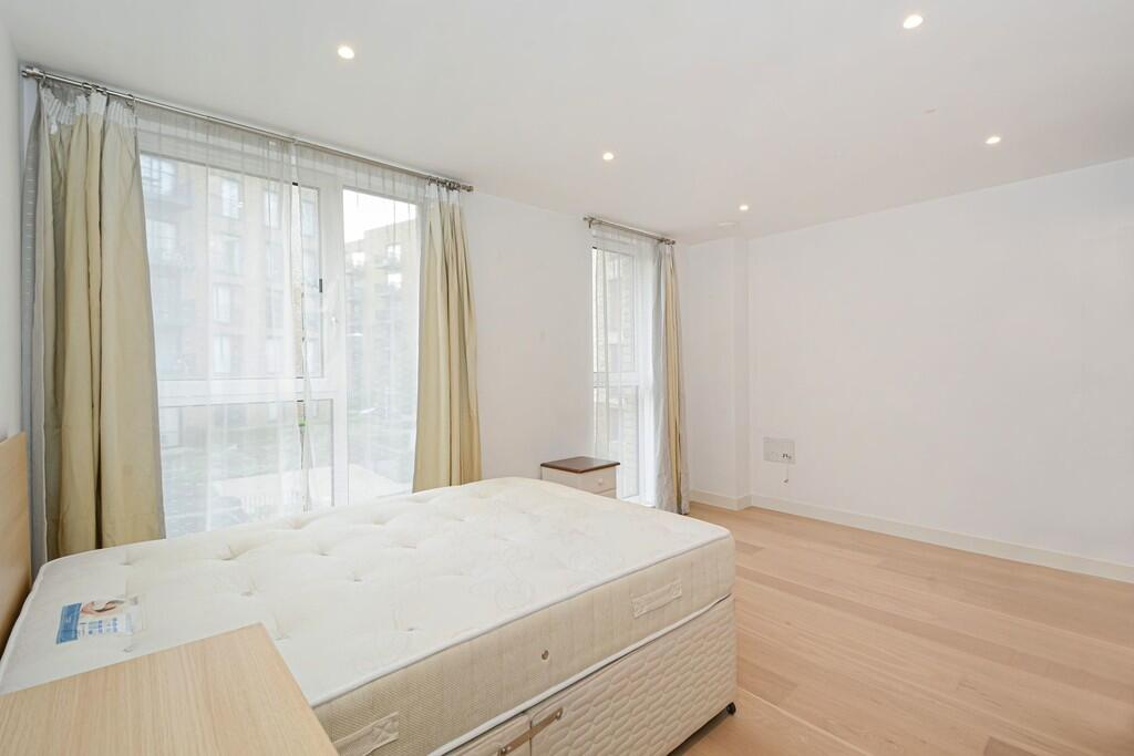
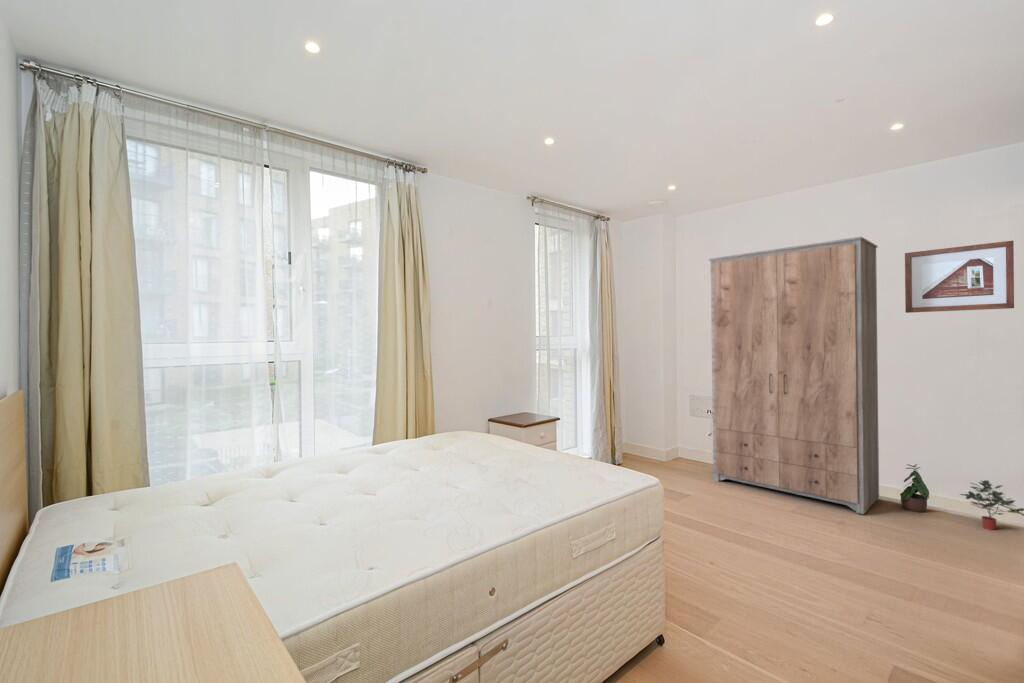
+ wardrobe (788, 371)
+ potted plant (914, 486)
+ picture frame (956, 278)
+ potted plant (994, 504)
